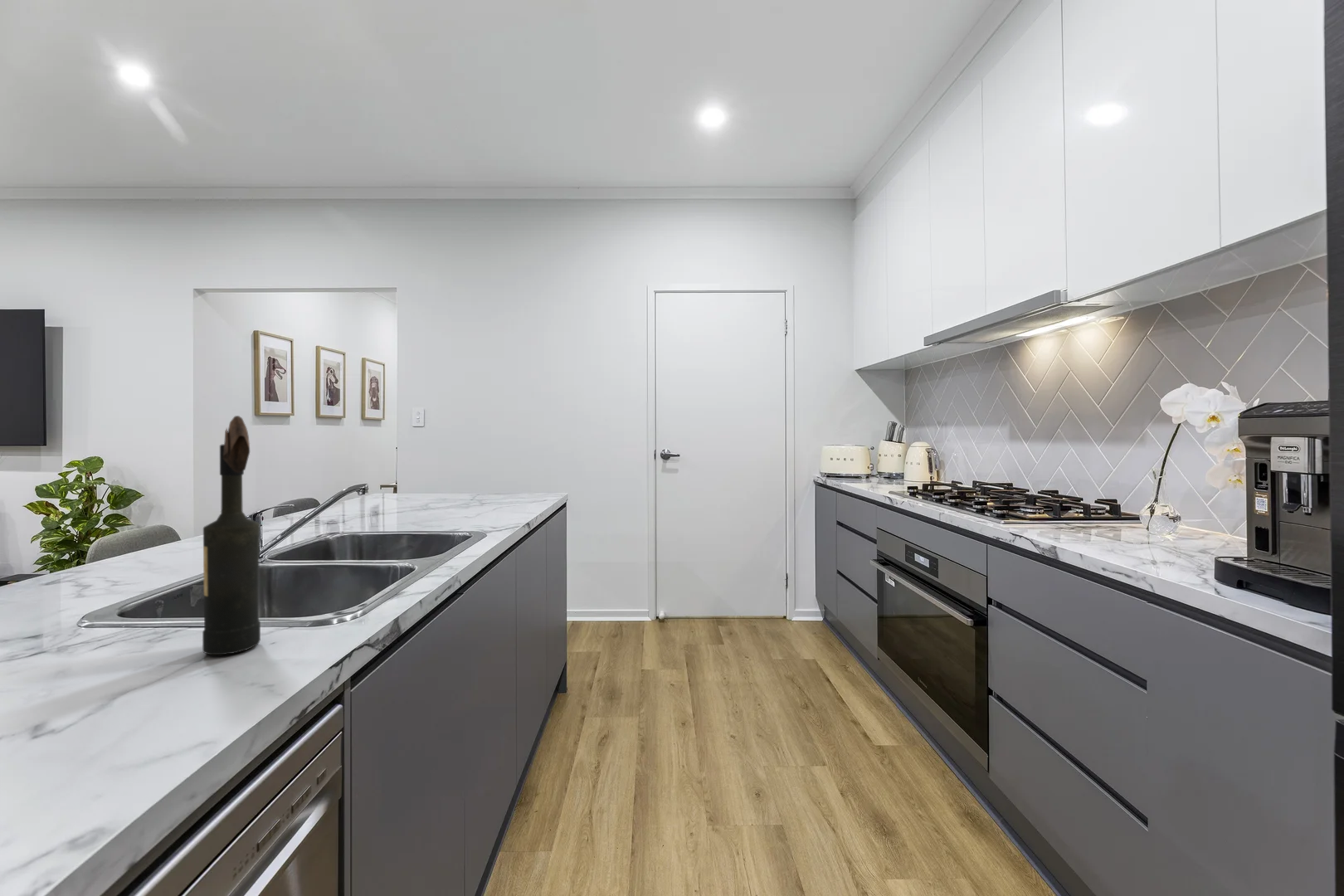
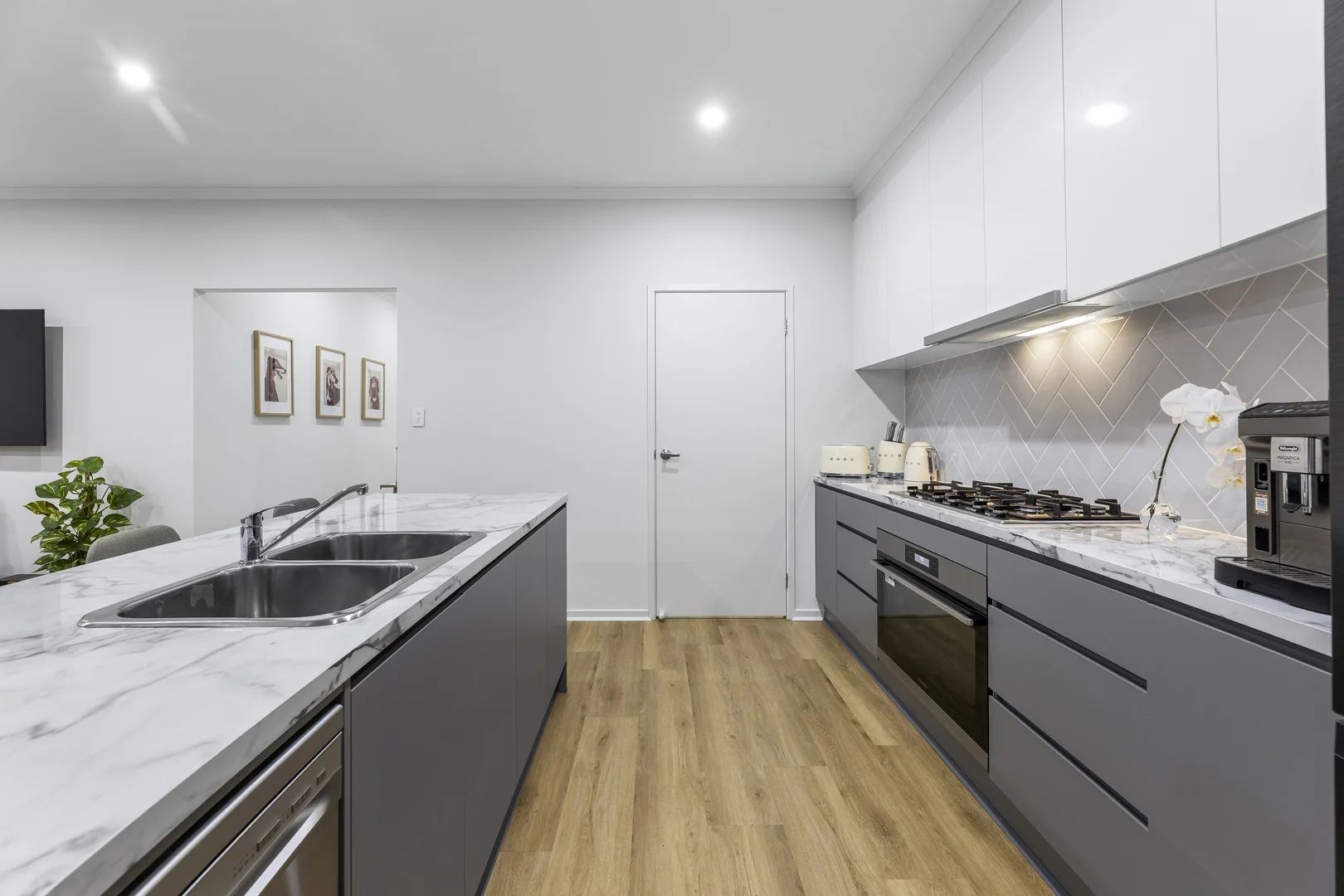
- wine bottle (233, 533)
